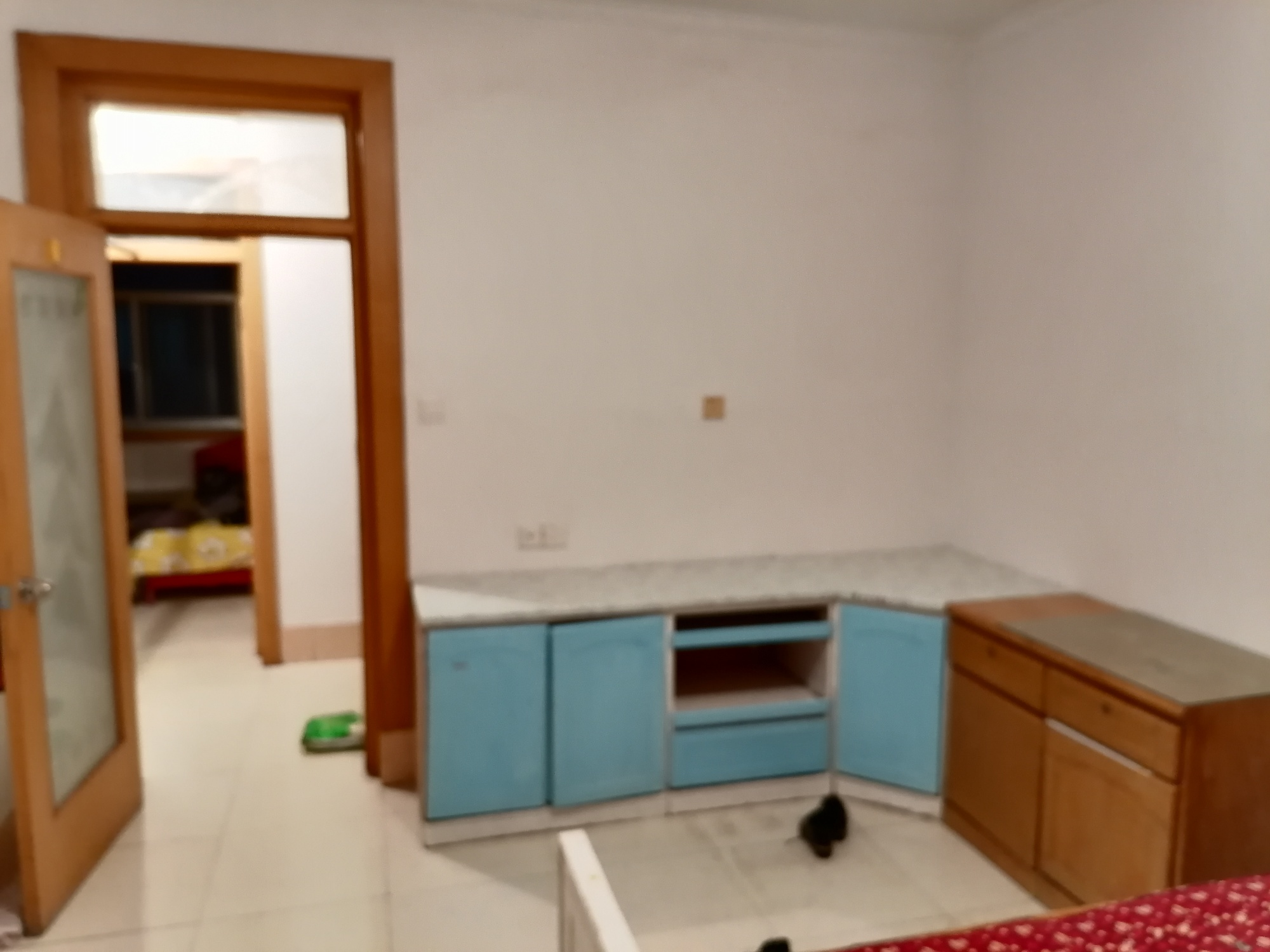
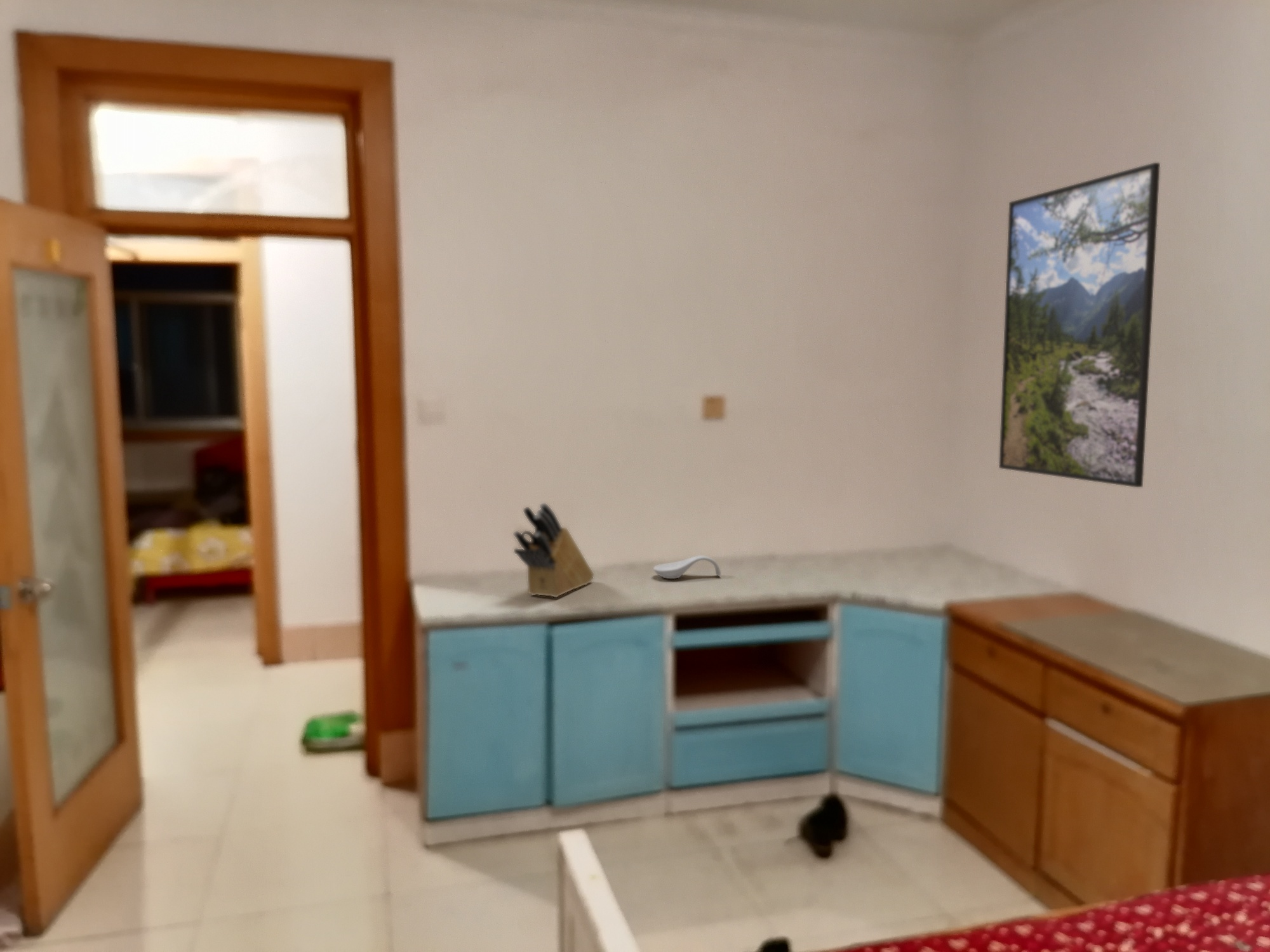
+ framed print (1070, 333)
+ knife block (554, 545)
+ spoon rest (686, 566)
